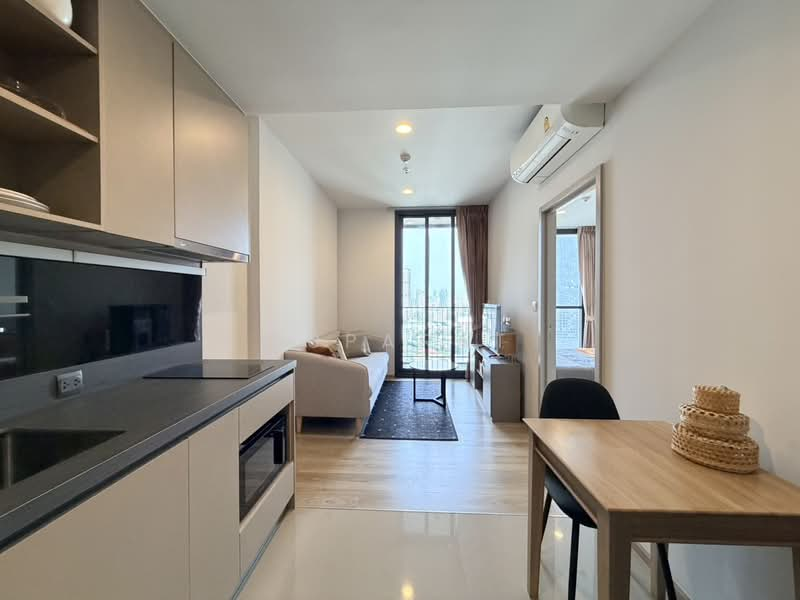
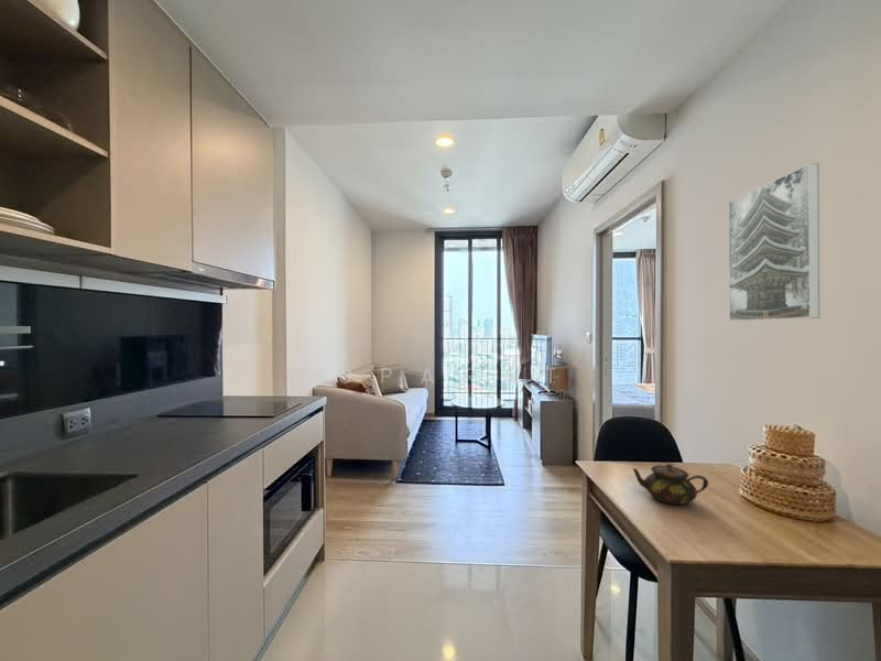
+ teapot (668, 480)
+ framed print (768, 252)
